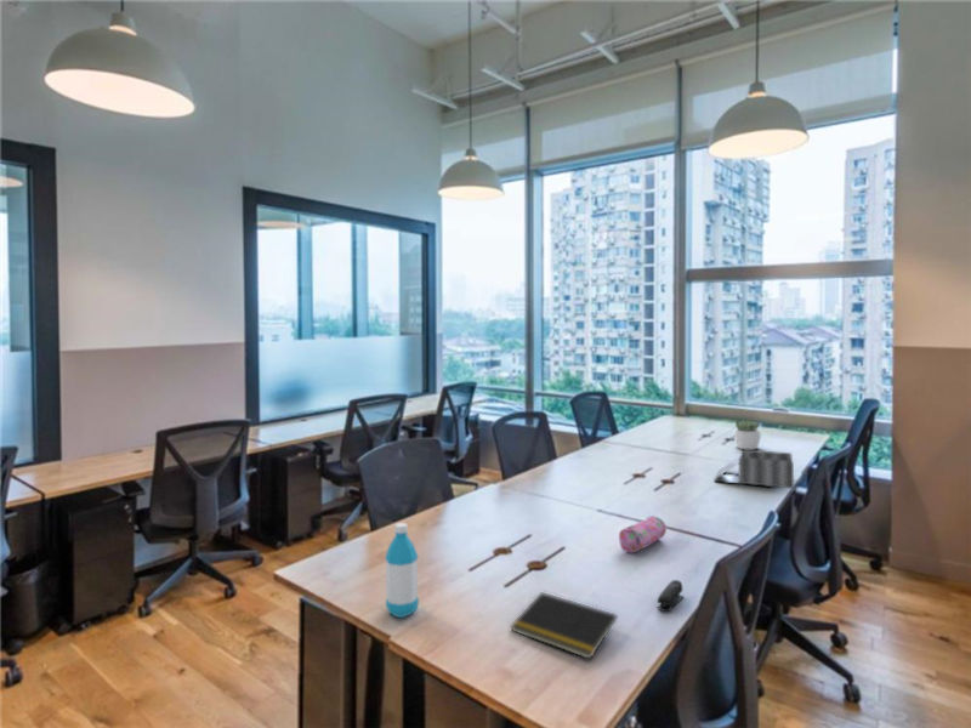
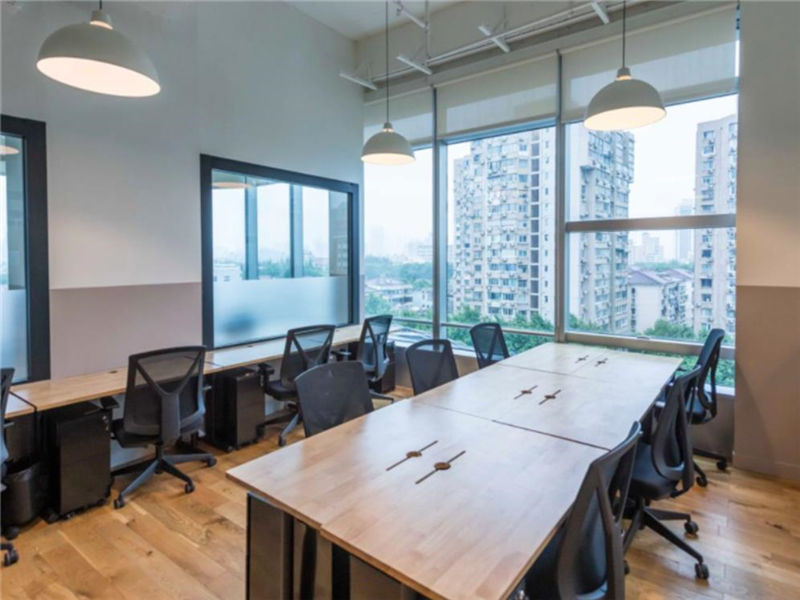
- notepad (563, 622)
- succulent plant (746, 433)
- stapler (670, 595)
- pencil case (642, 533)
- desk organizer (753, 466)
- water bottle (401, 568)
